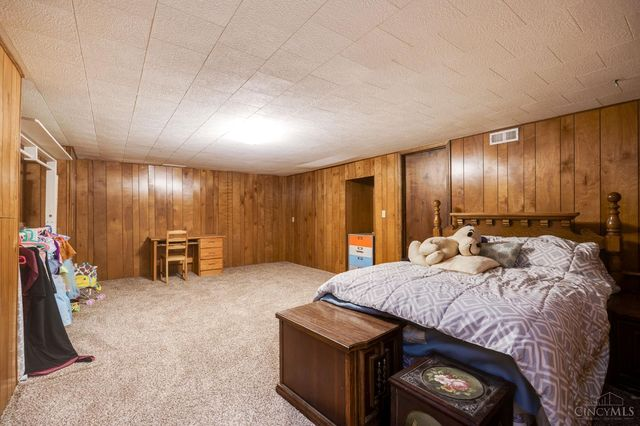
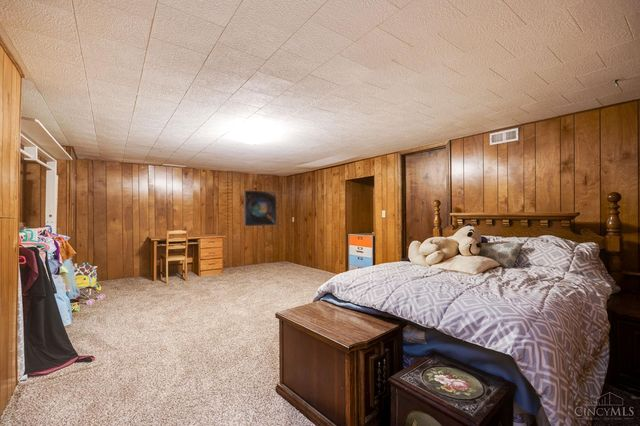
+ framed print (260, 208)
